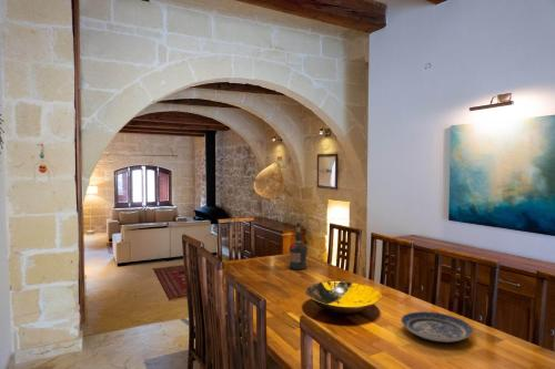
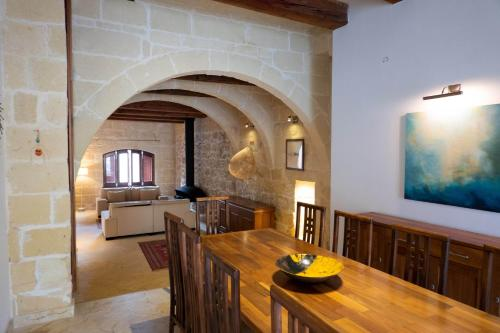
- liquor bottle (297, 245)
- plate (435, 328)
